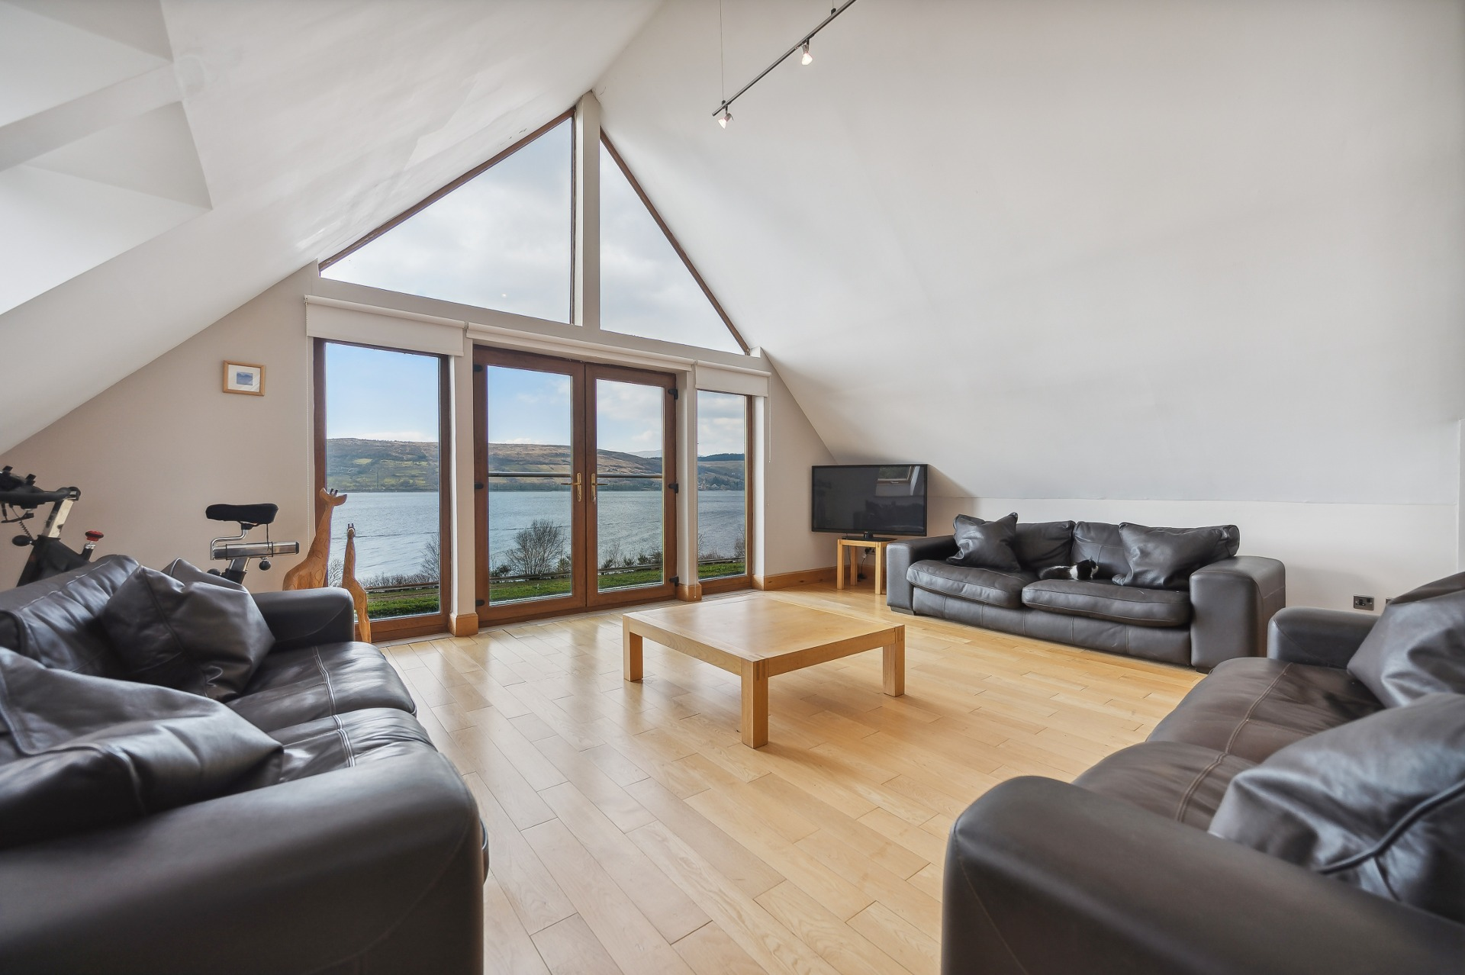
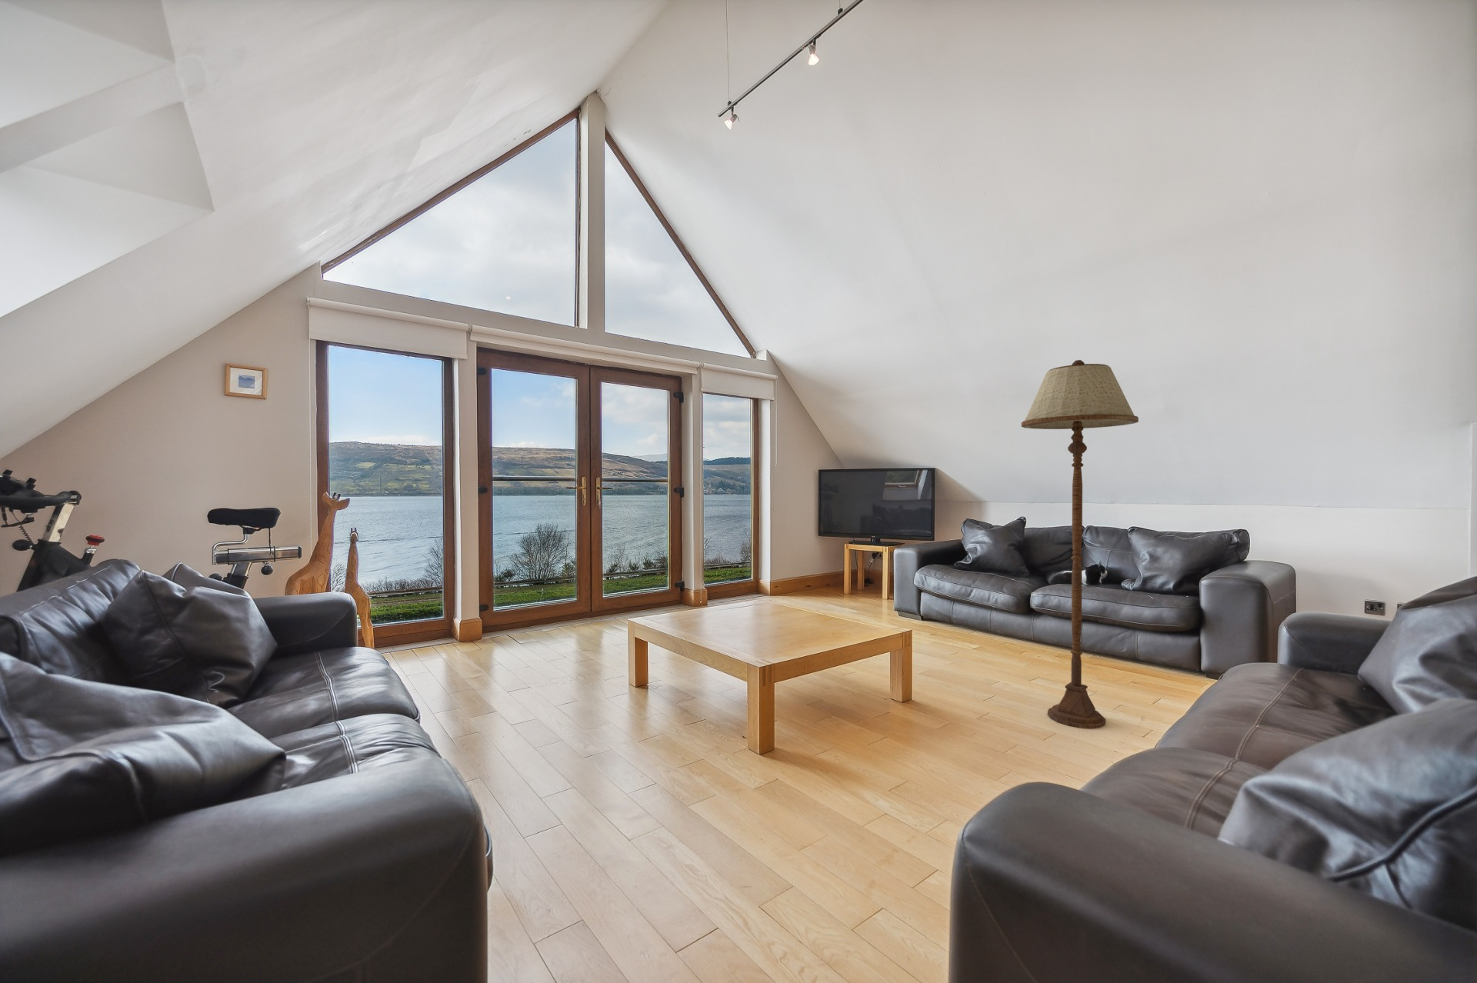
+ floor lamp (1076, 539)
